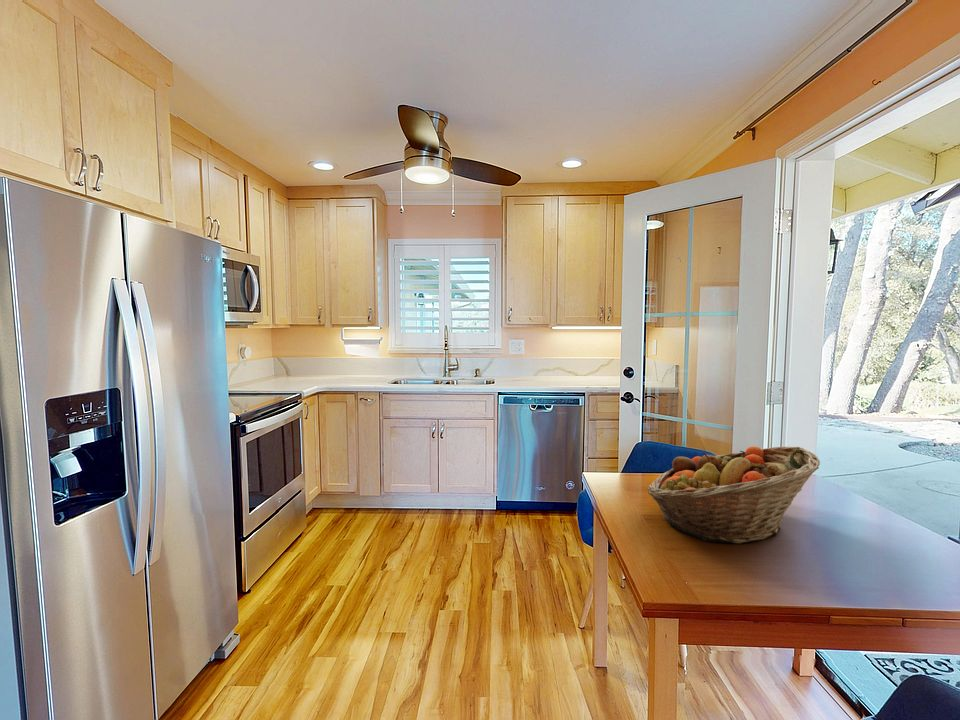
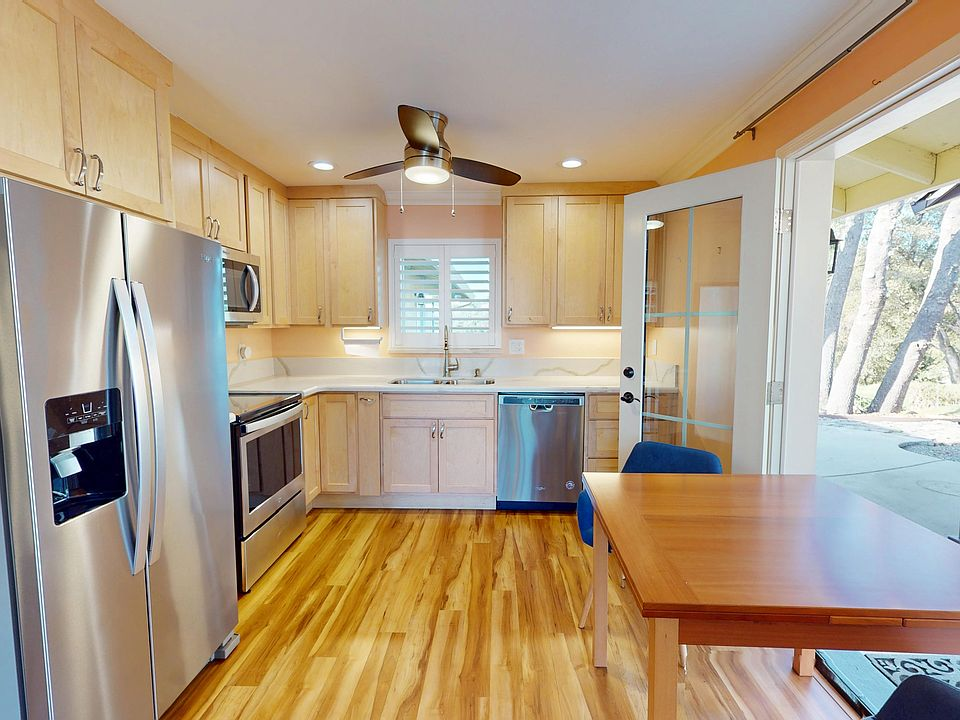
- fruit basket (728, 484)
